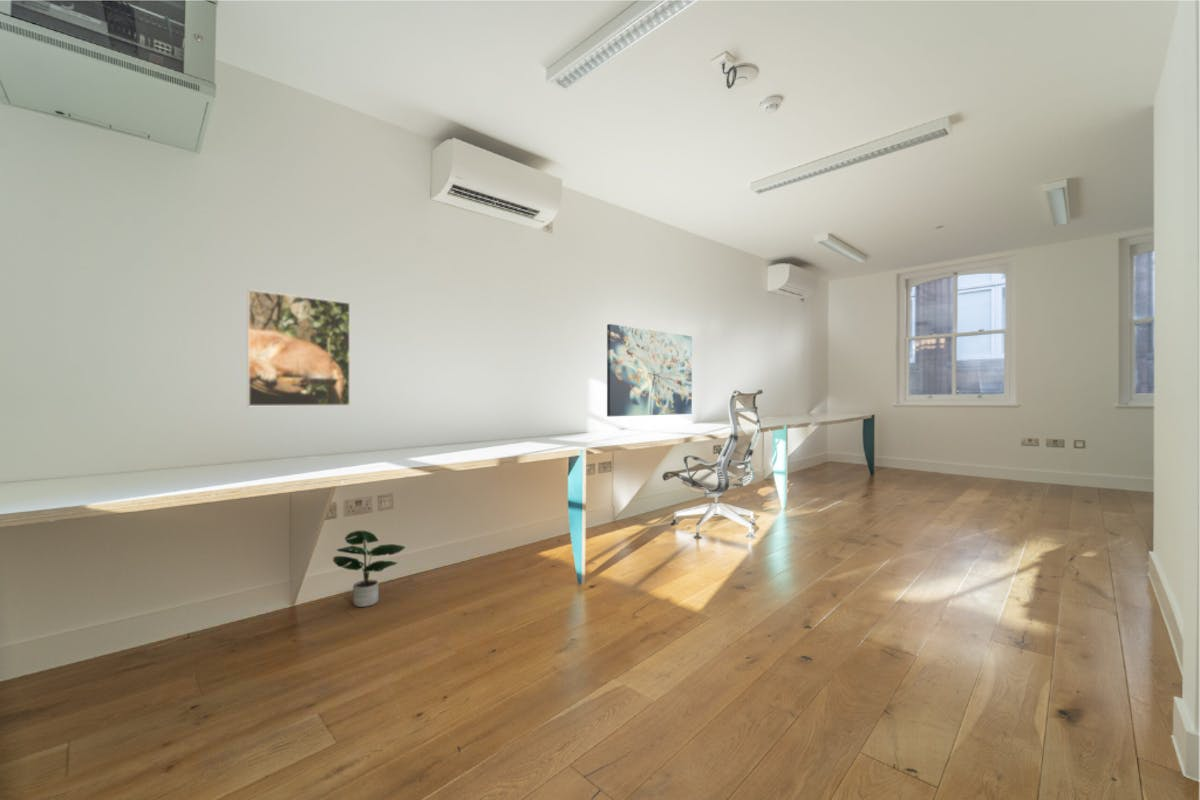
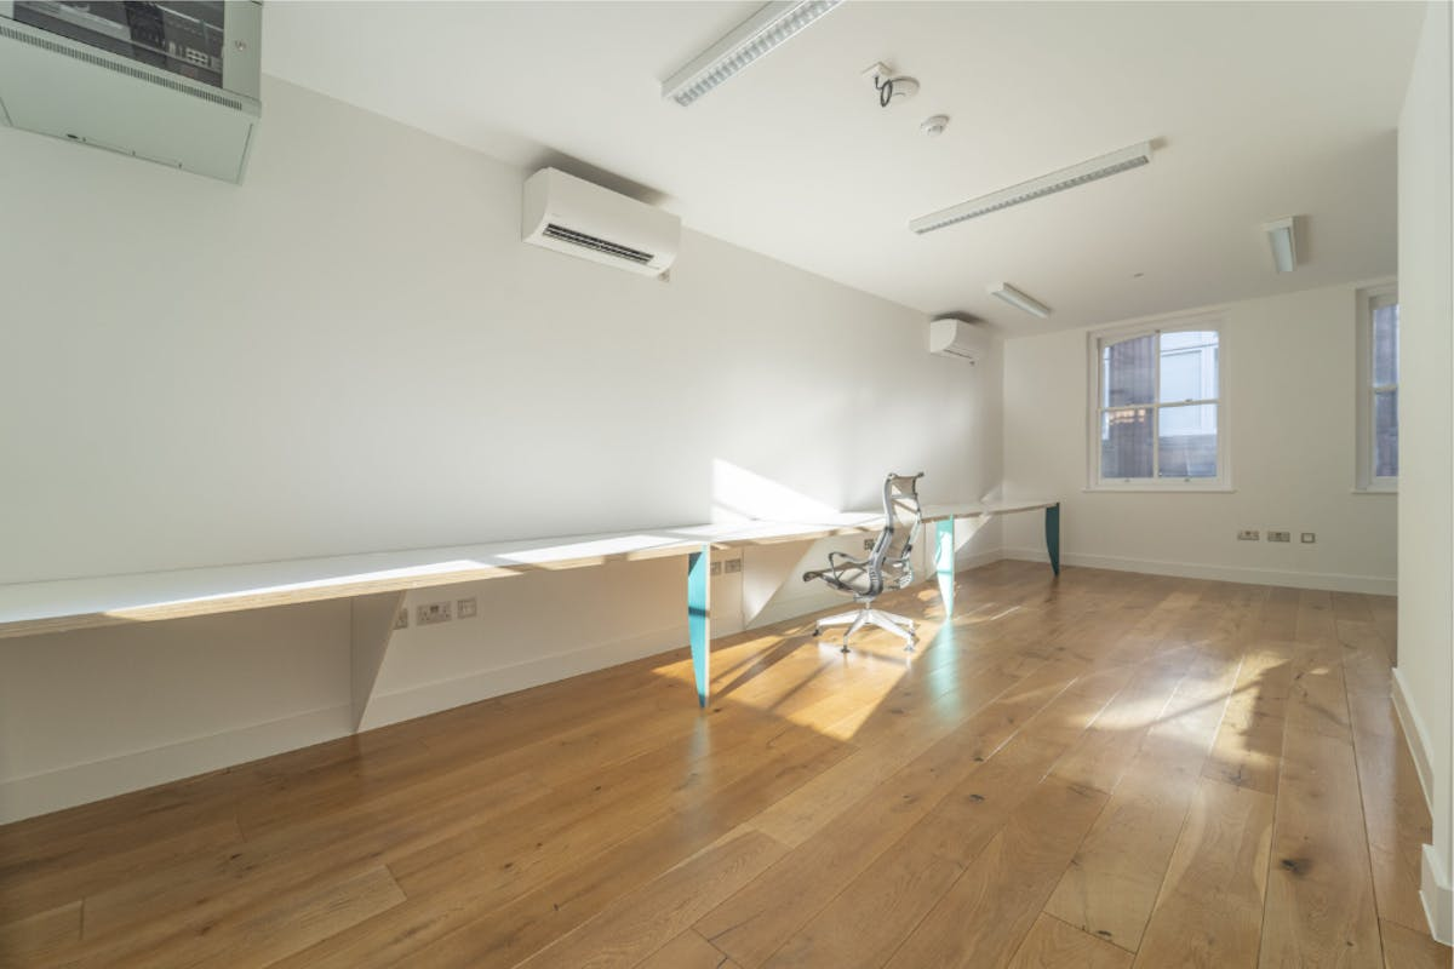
- wall art (653, 373)
- potted plant (369, 568)
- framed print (301, 351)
